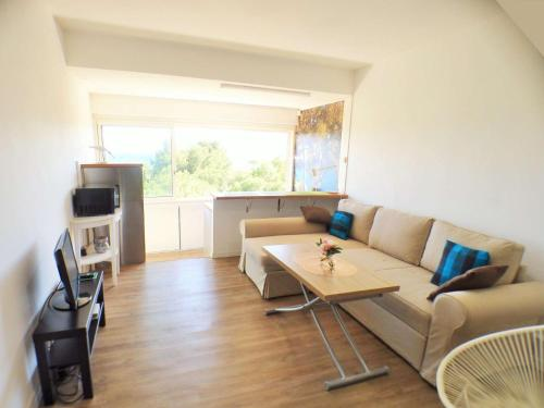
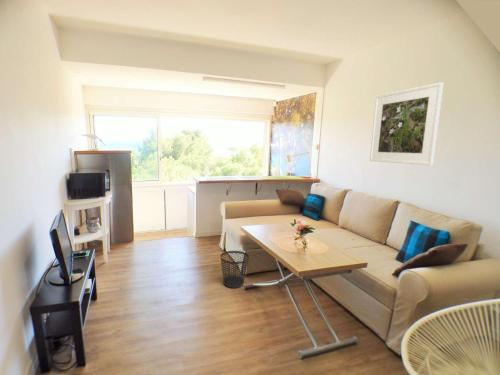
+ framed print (401, 127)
+ wastebasket (234, 269)
